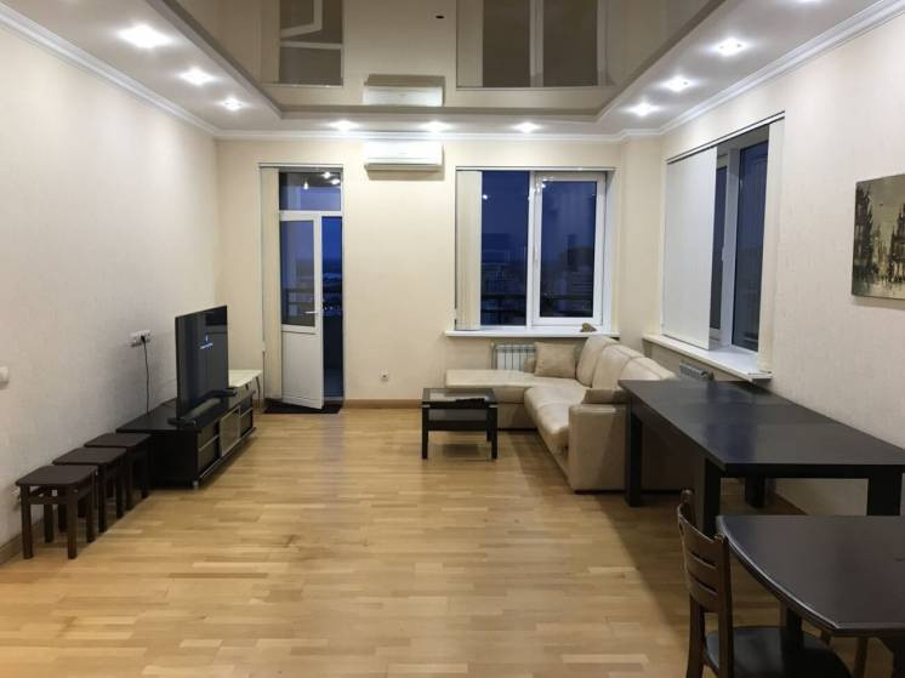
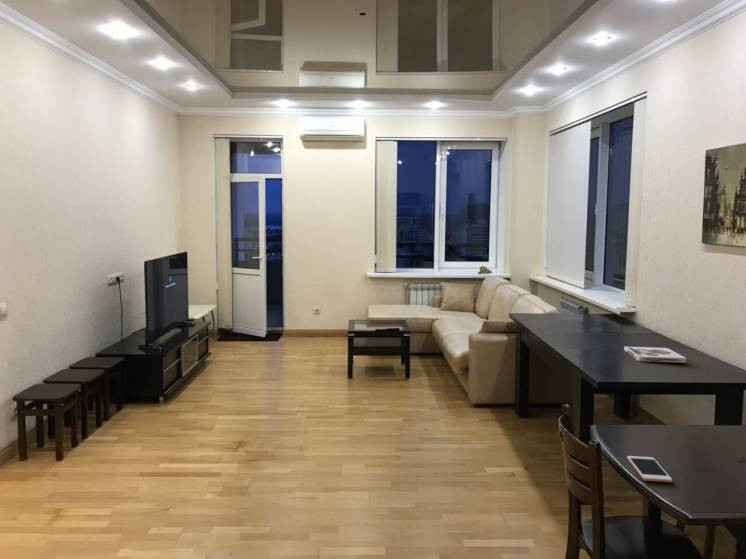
+ cell phone (648, 468)
+ board game (653, 354)
